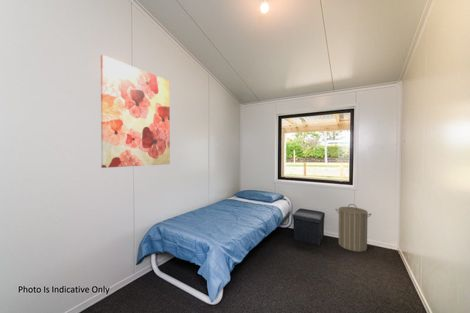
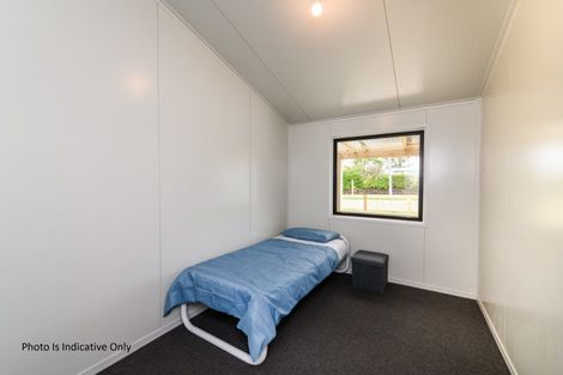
- laundry hamper (352, 225)
- wall art (140, 118)
